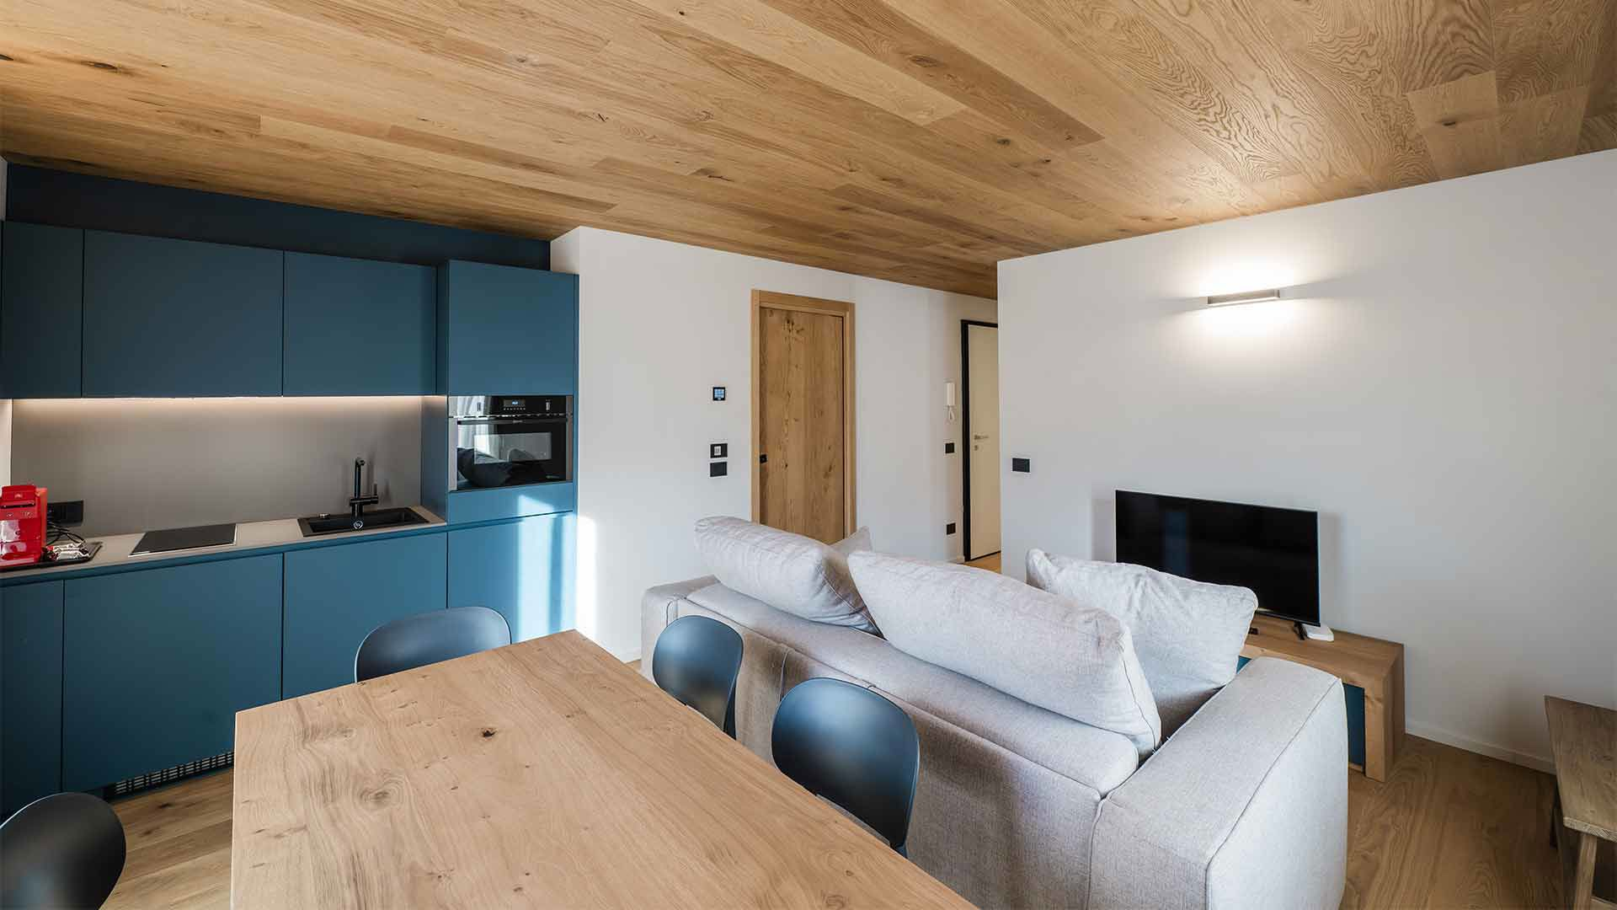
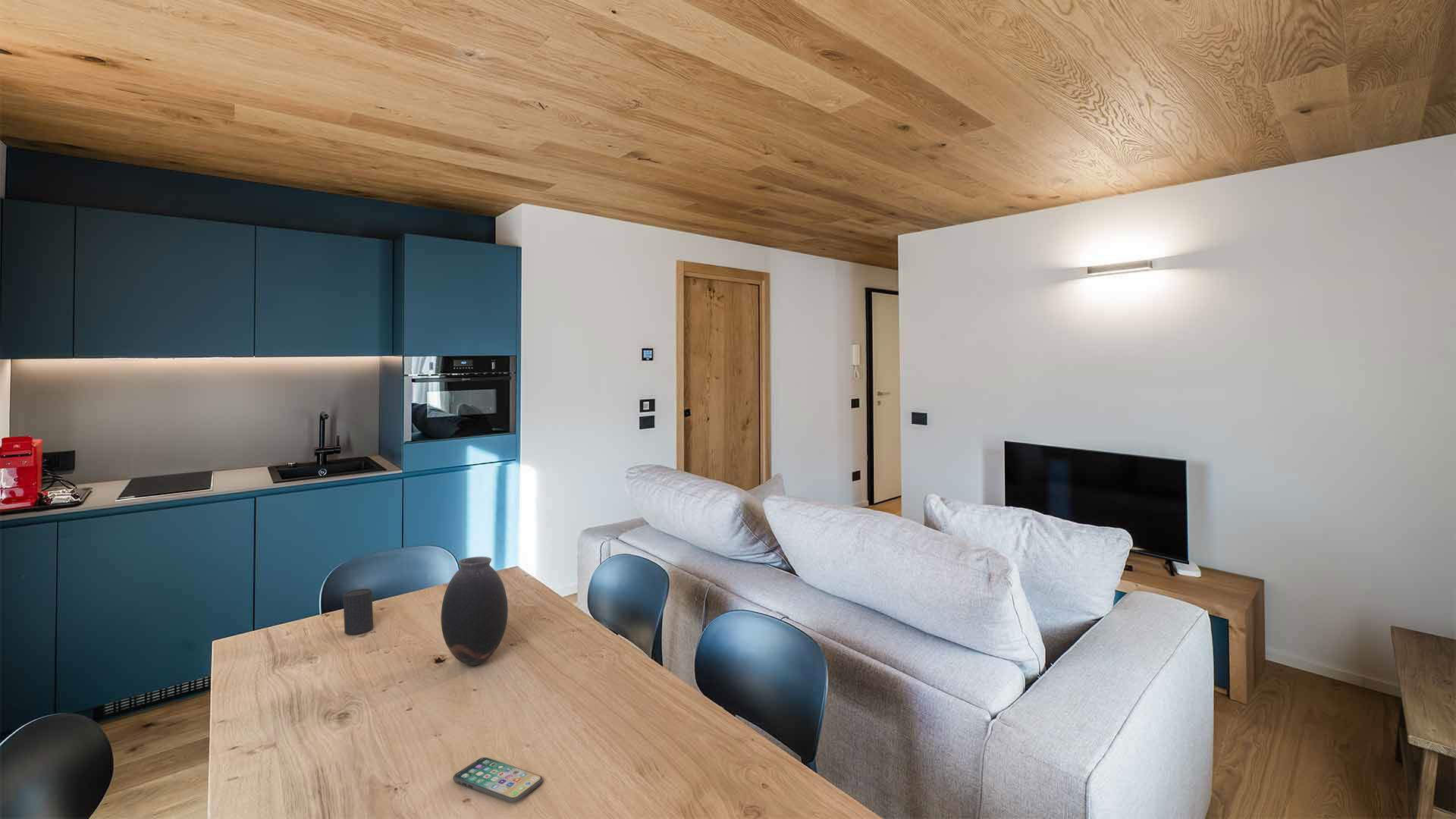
+ smartphone (497, 779)
+ cup (358, 610)
+ vase (475, 611)
